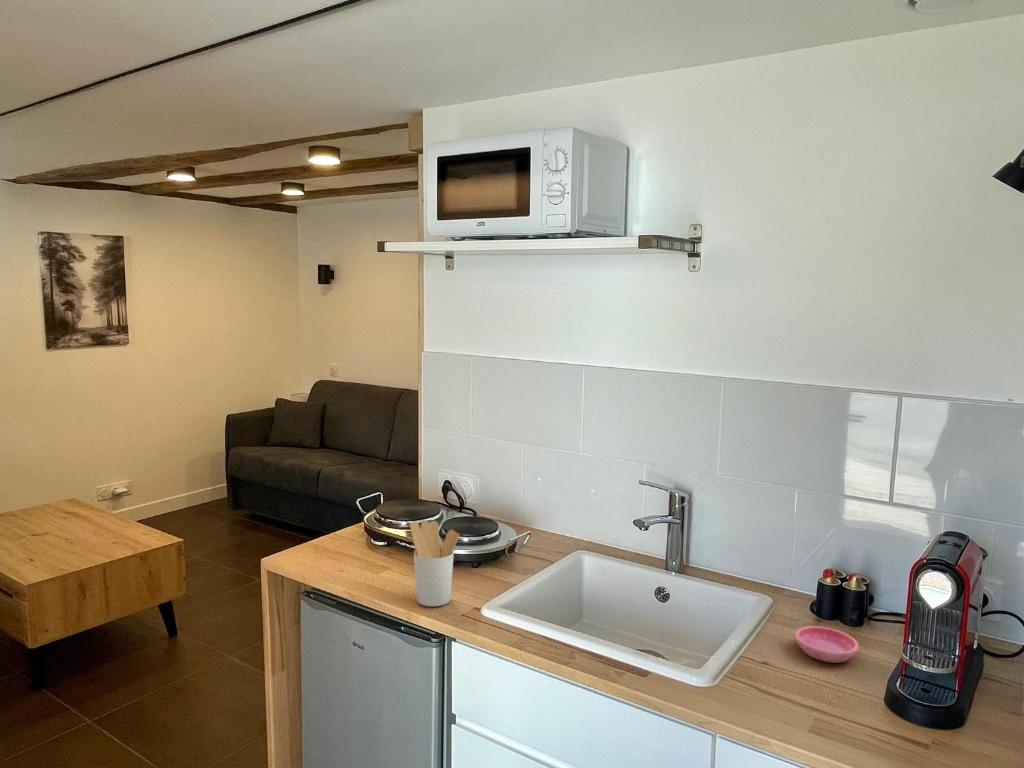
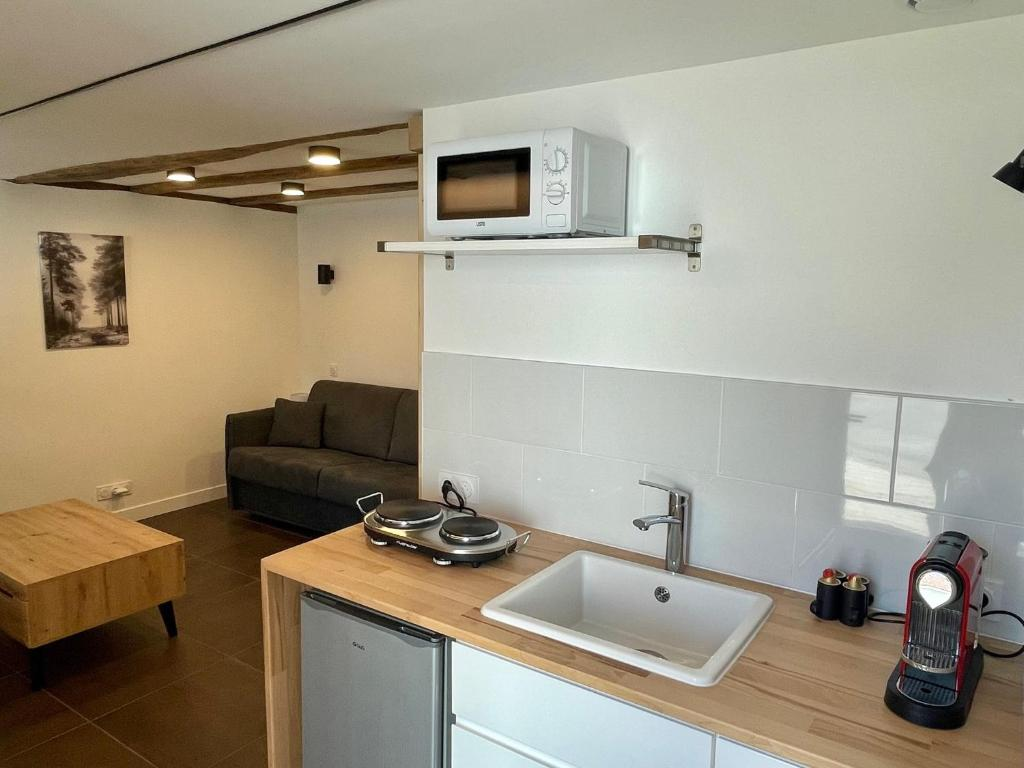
- utensil holder (430, 560)
- saucer (826, 645)
